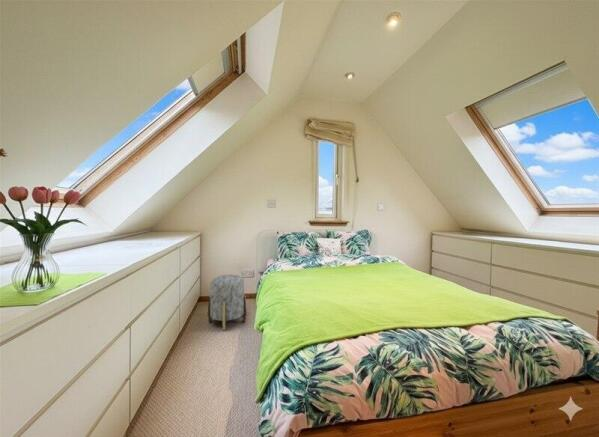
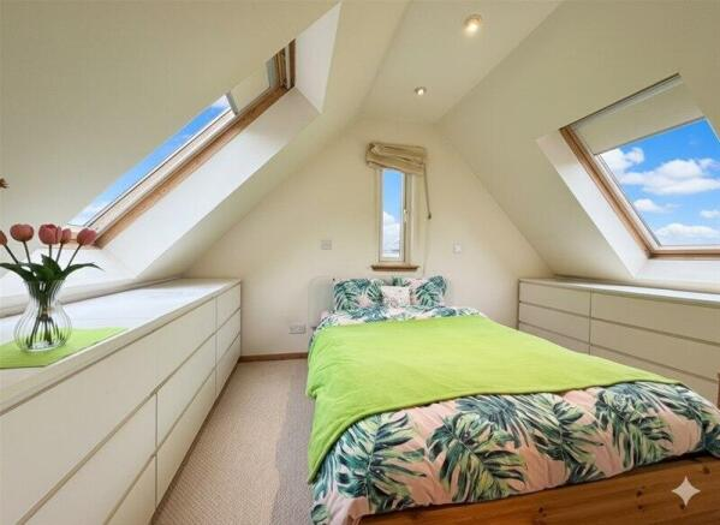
- stool (227, 299)
